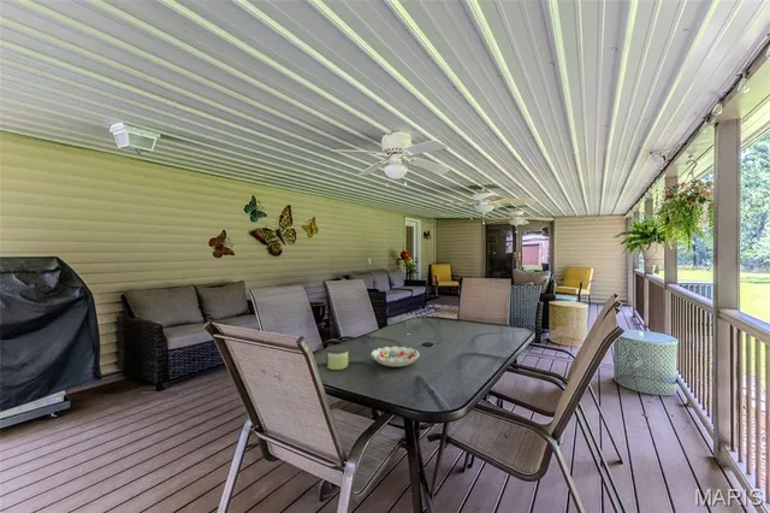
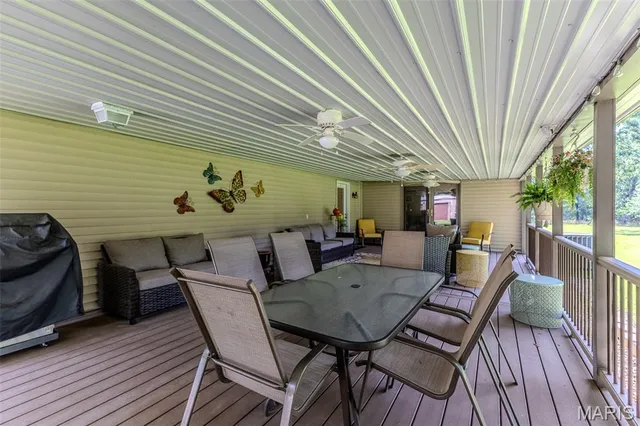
- decorative bowl (395, 358)
- candle (337, 358)
